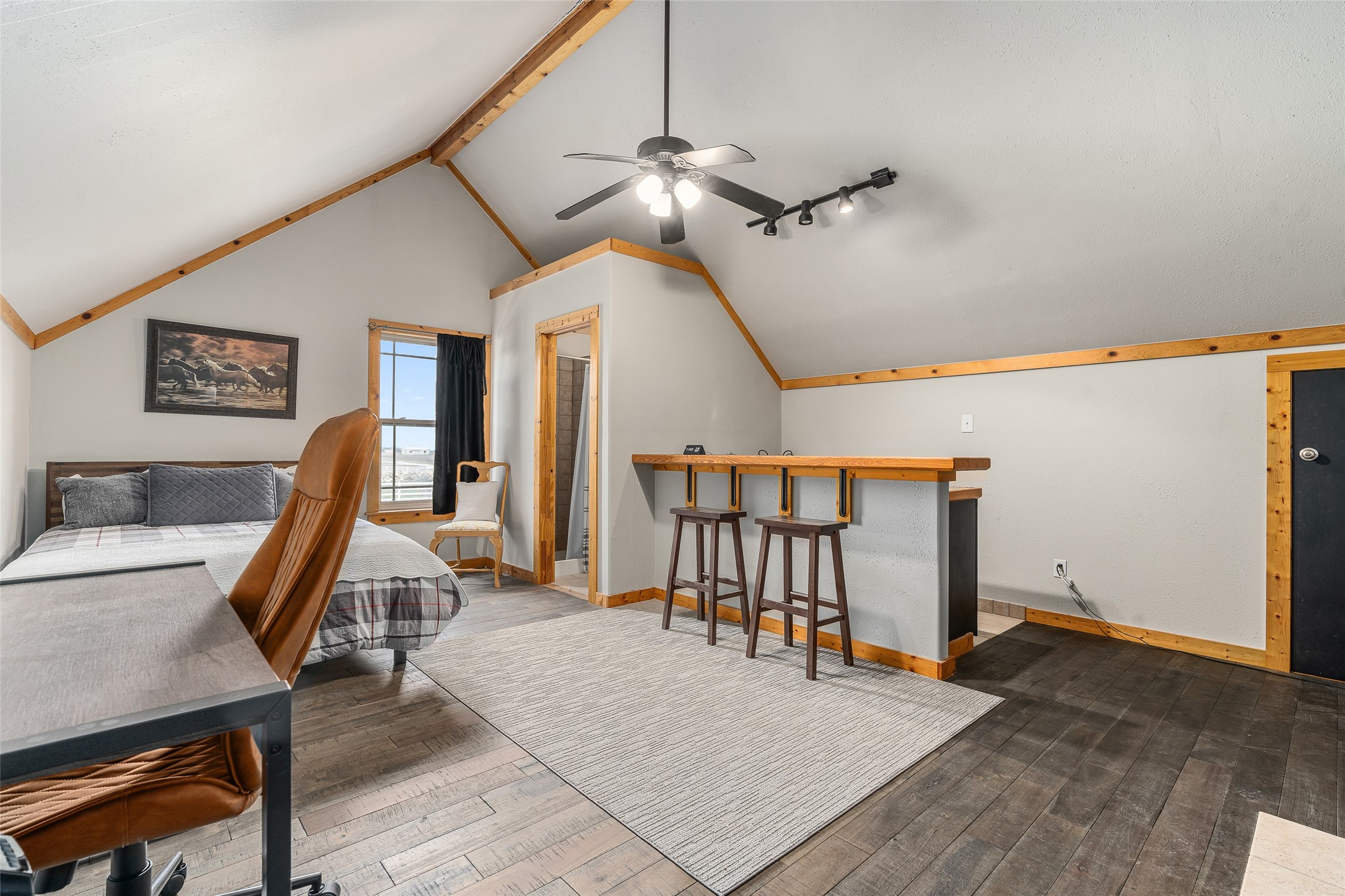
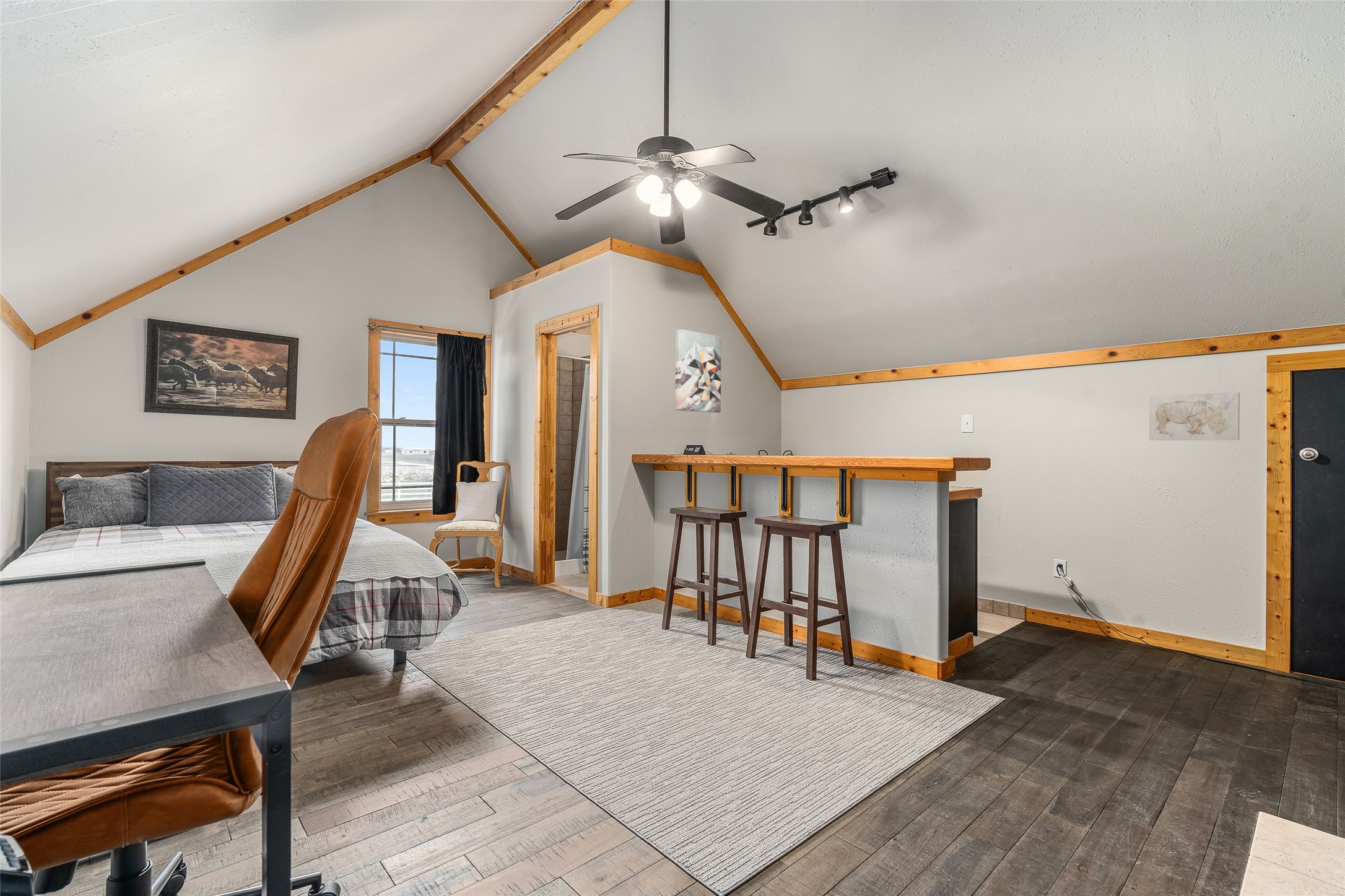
+ wall art (699, 372)
+ wall art (1193, 417)
